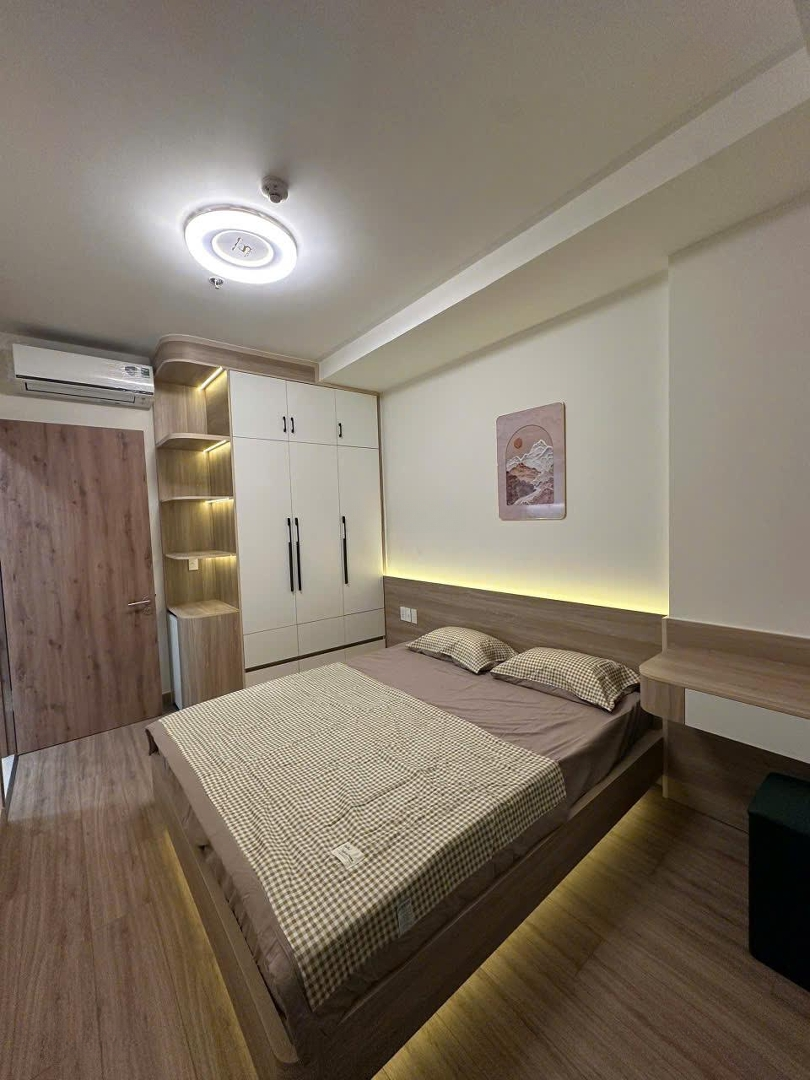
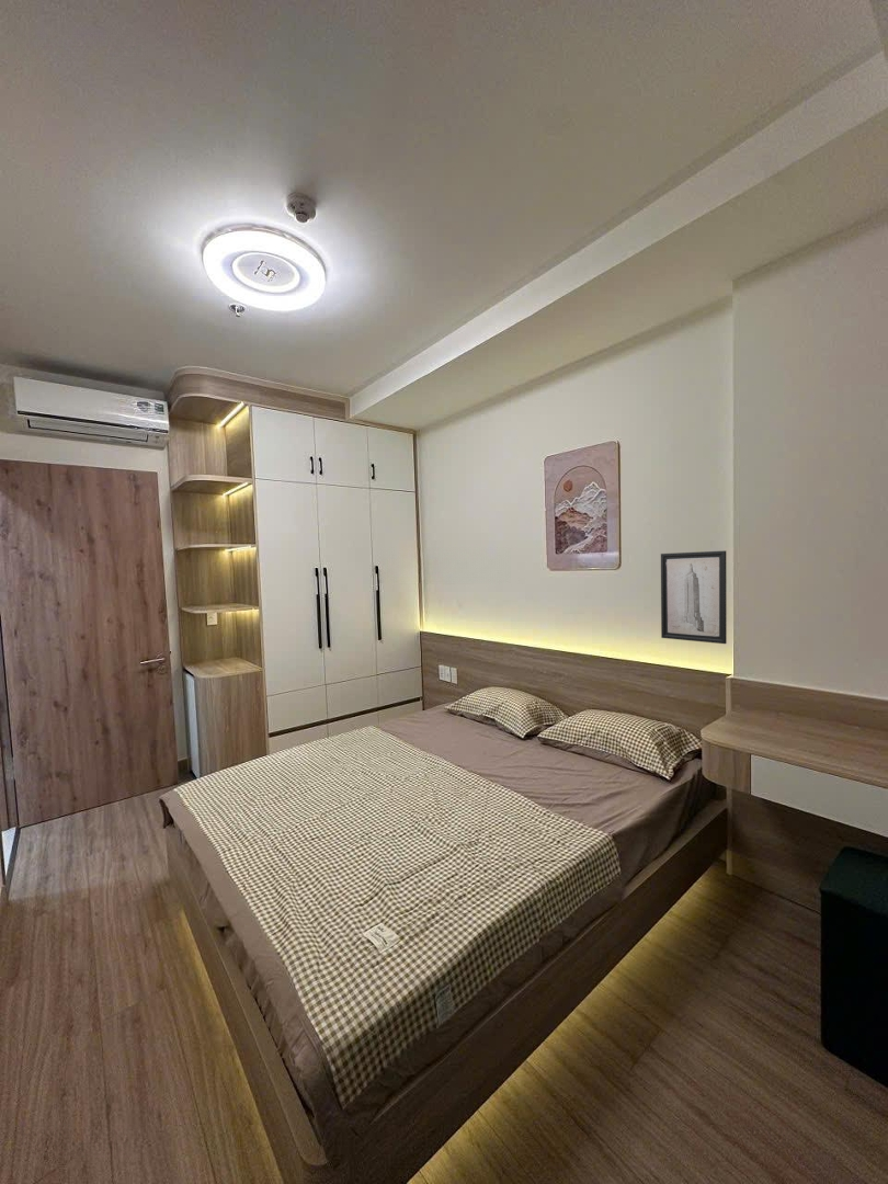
+ wall art (692, 596)
